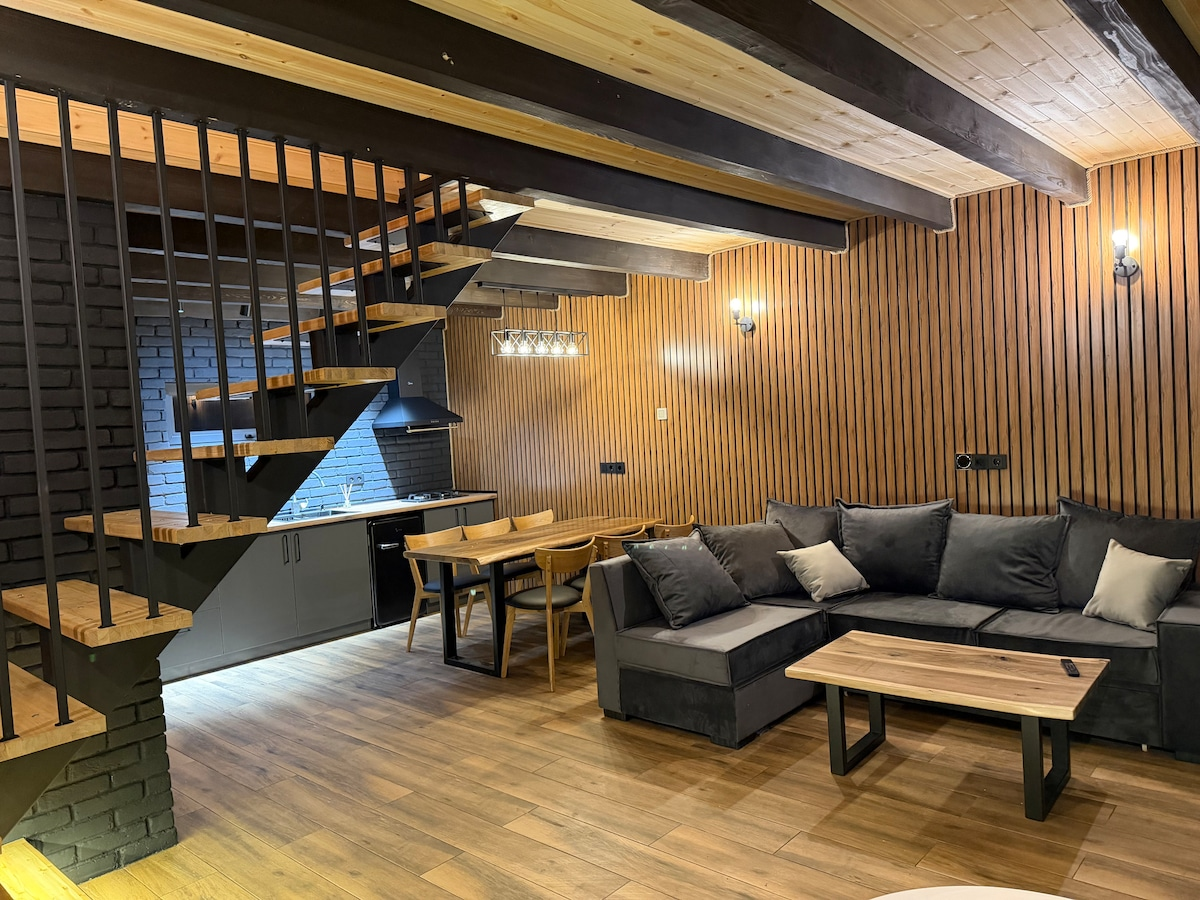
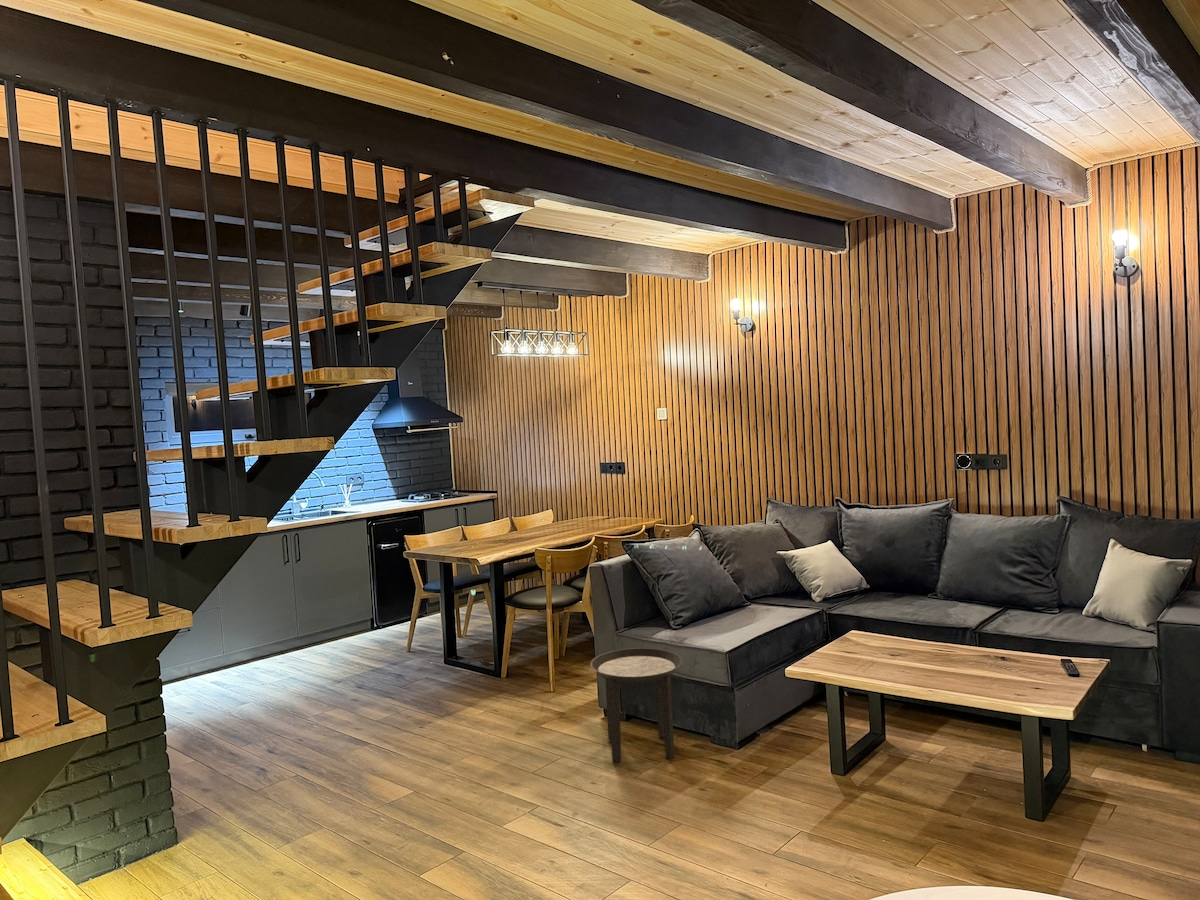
+ side table (656, 705)
